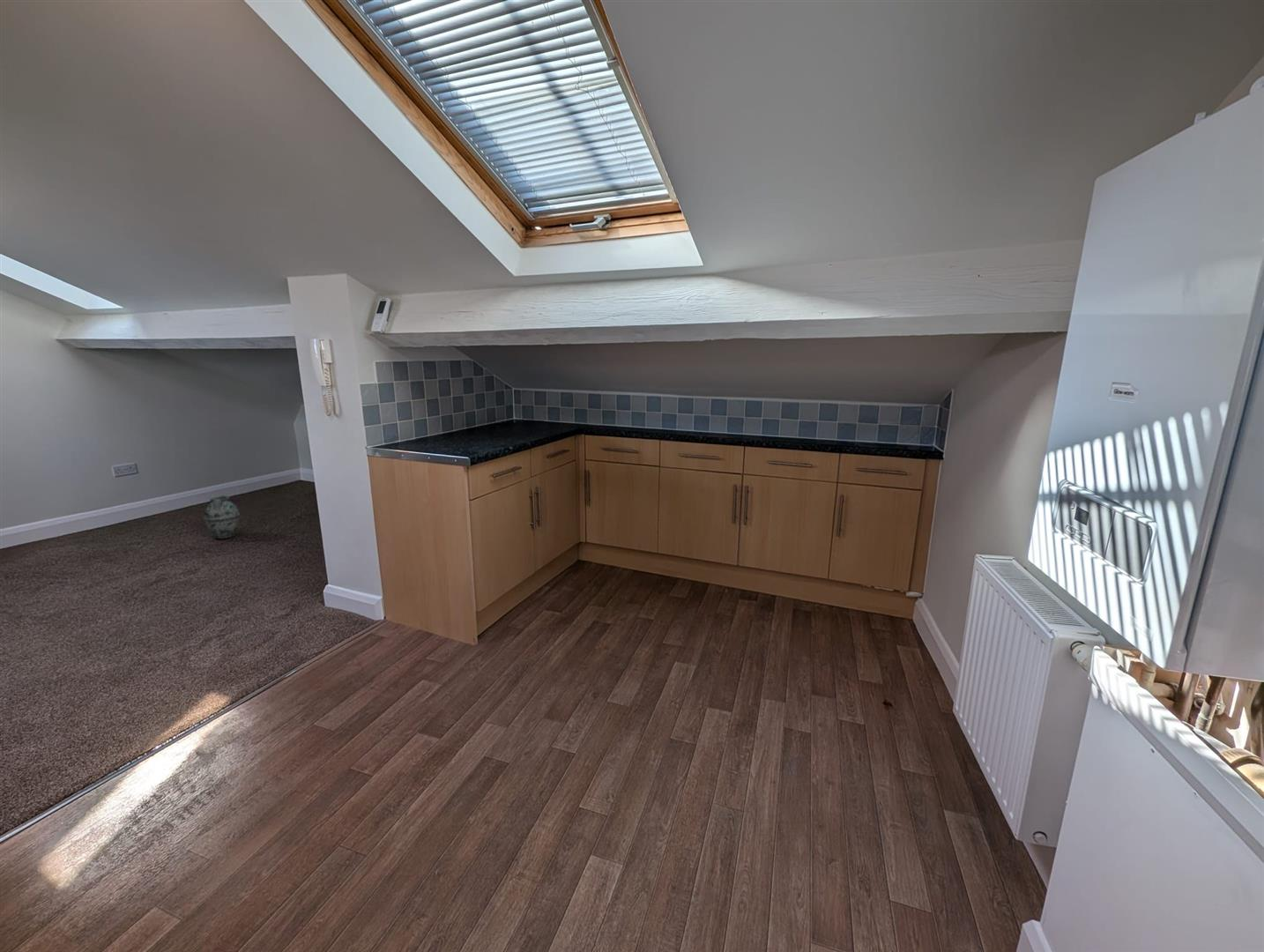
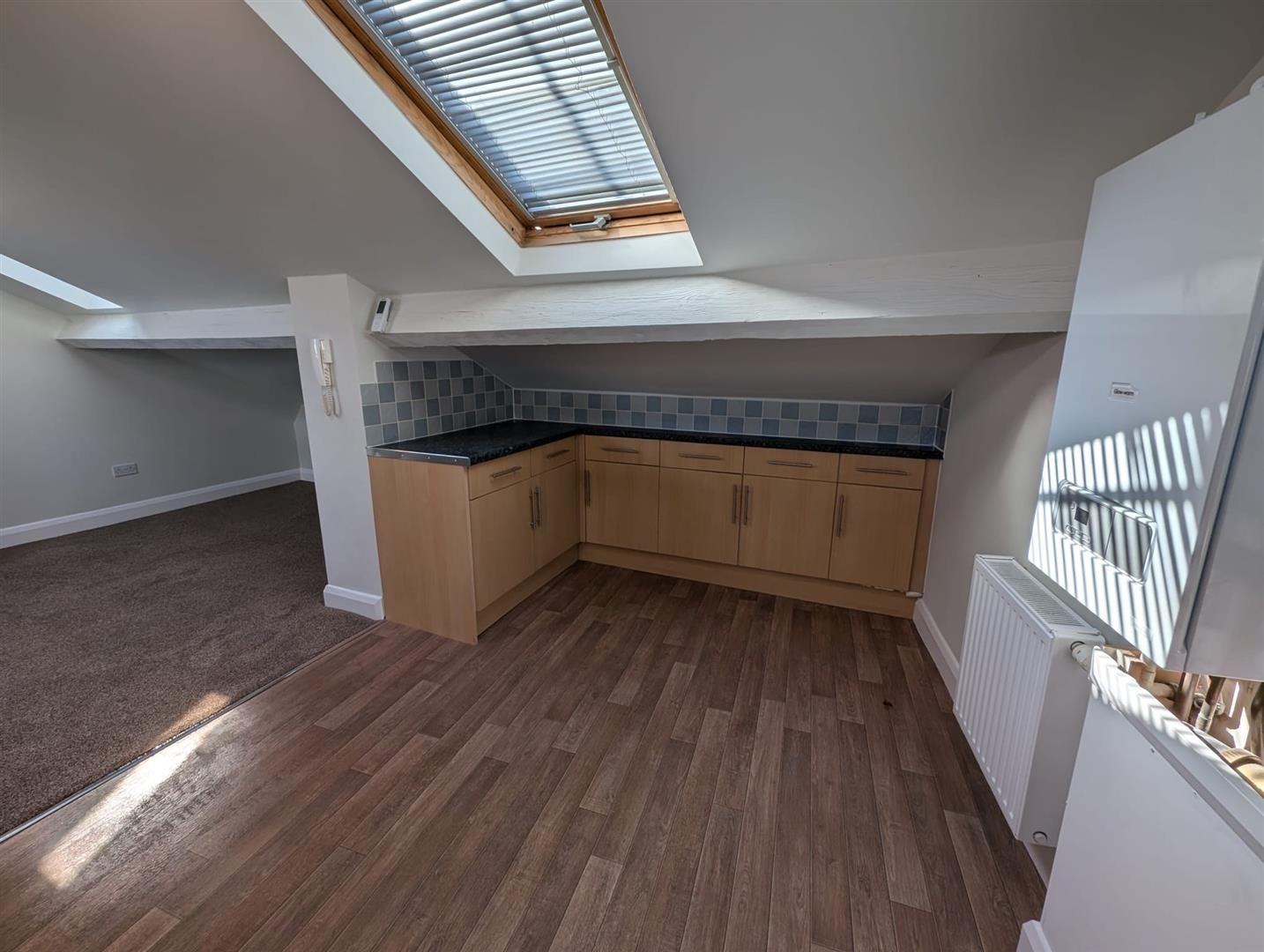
- vase (222, 517)
